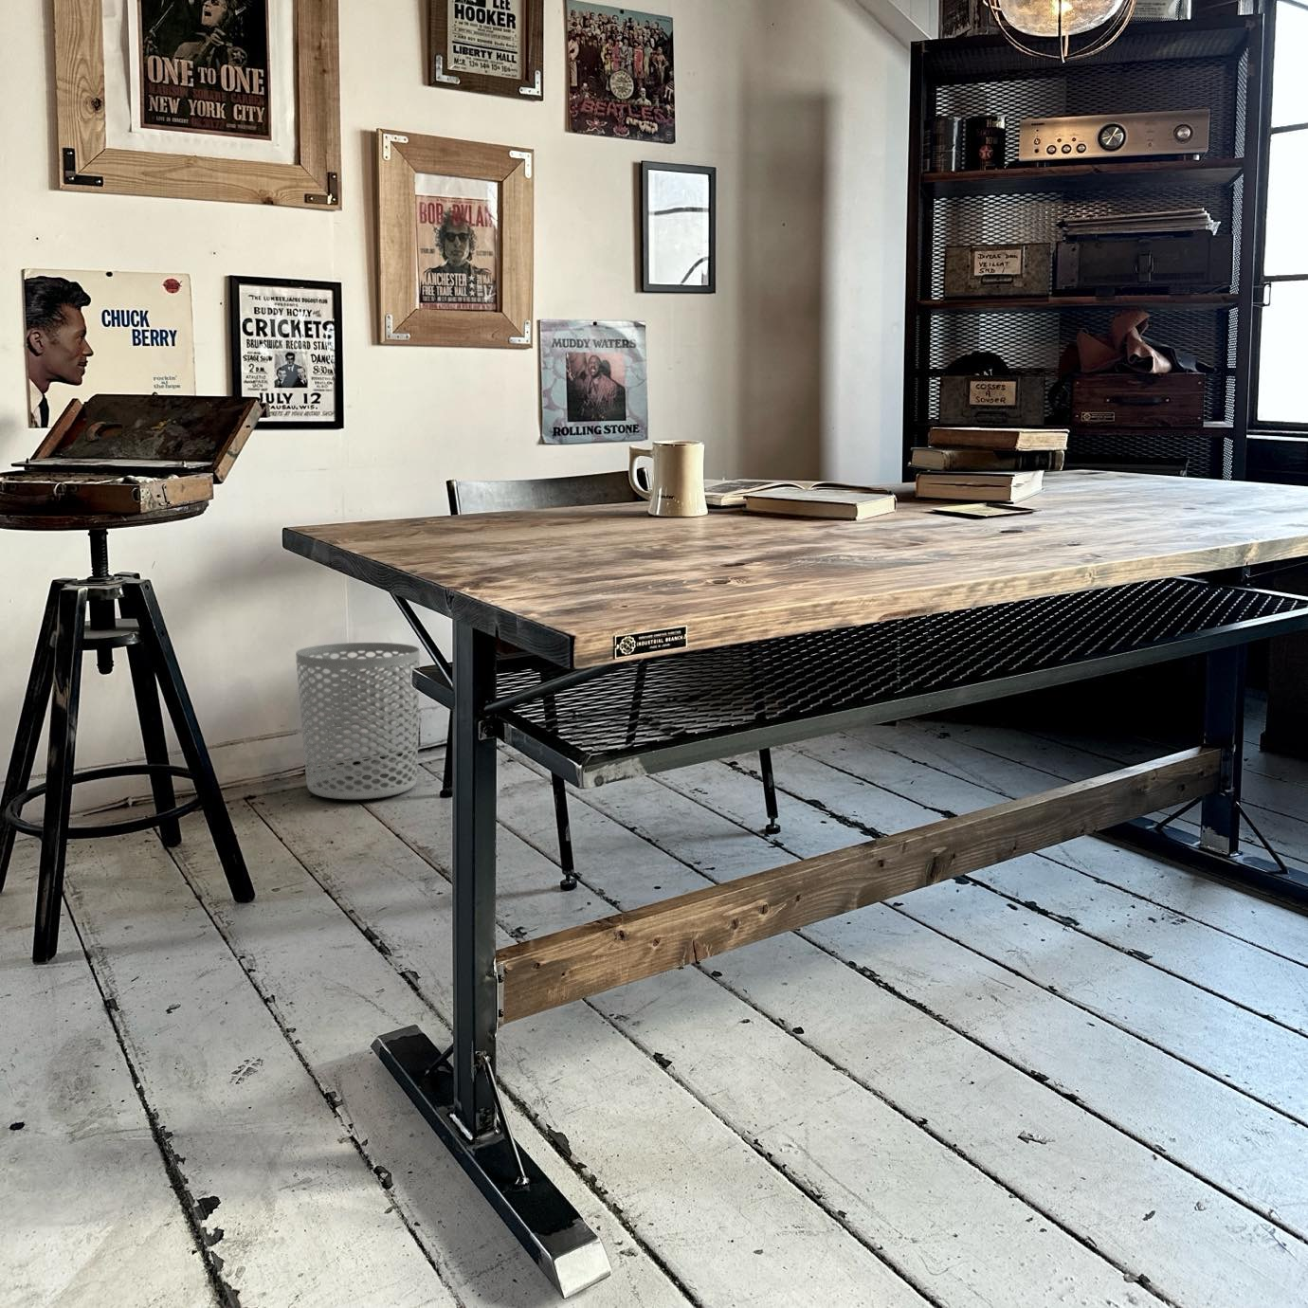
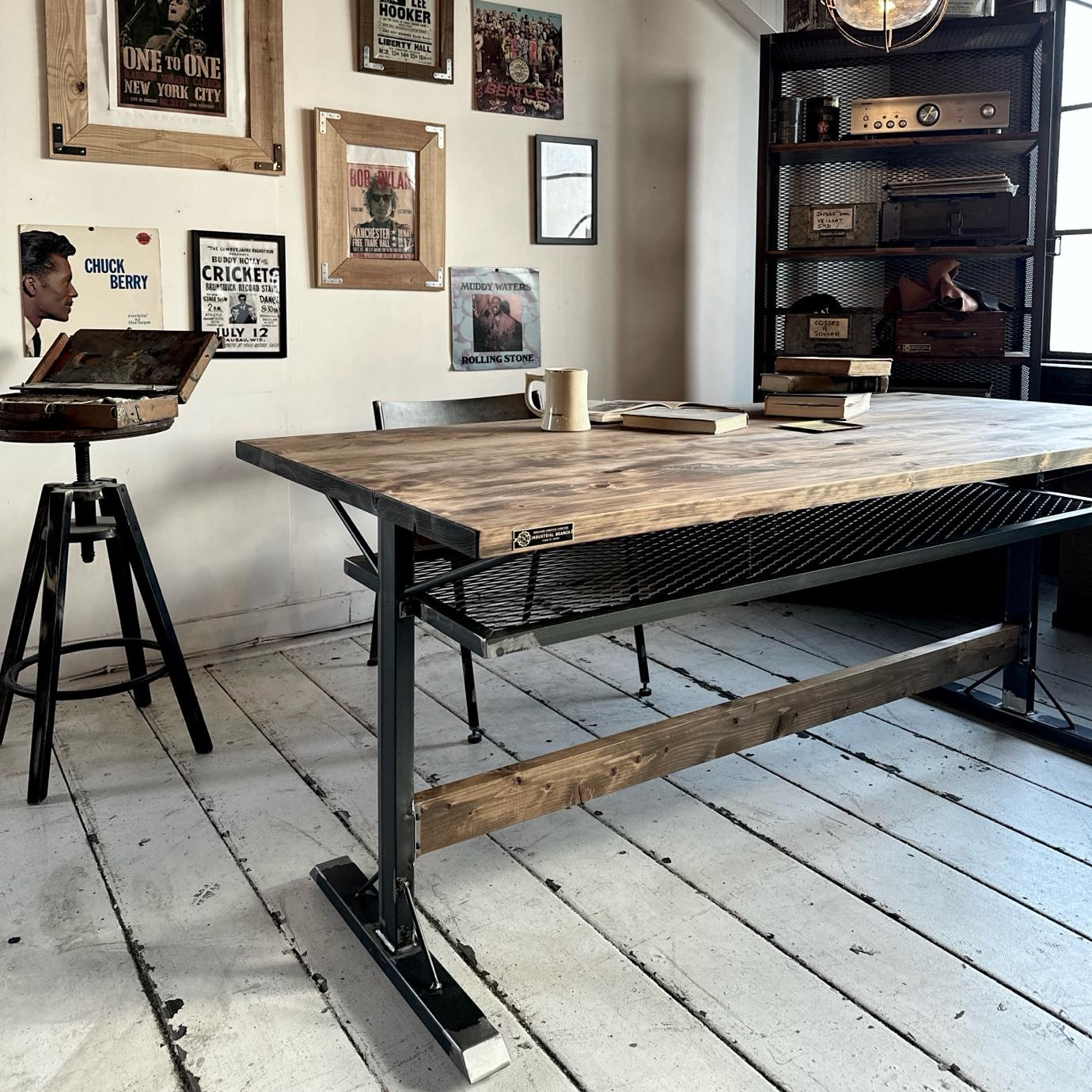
- waste bin (361, 720)
